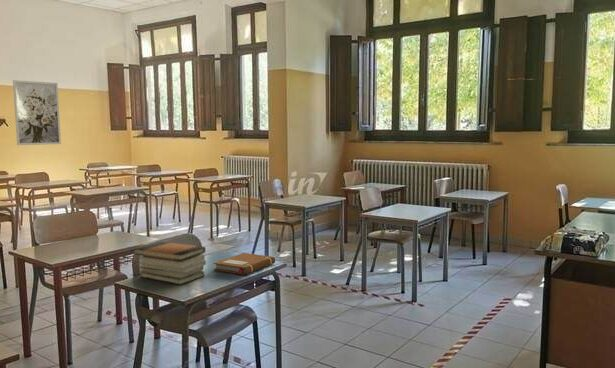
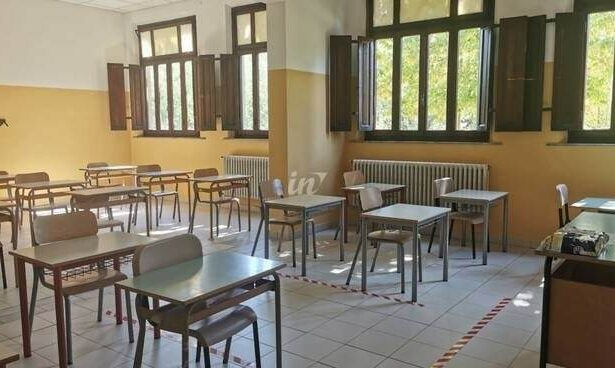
- wall art (37, 113)
- notebook (244, 263)
- book stack (171, 262)
